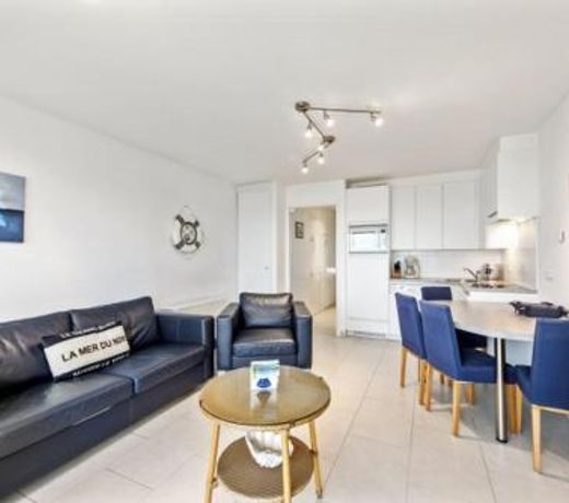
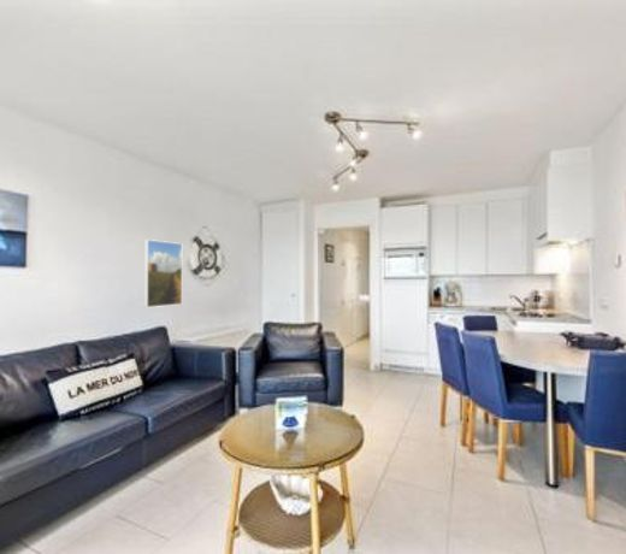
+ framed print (164, 273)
